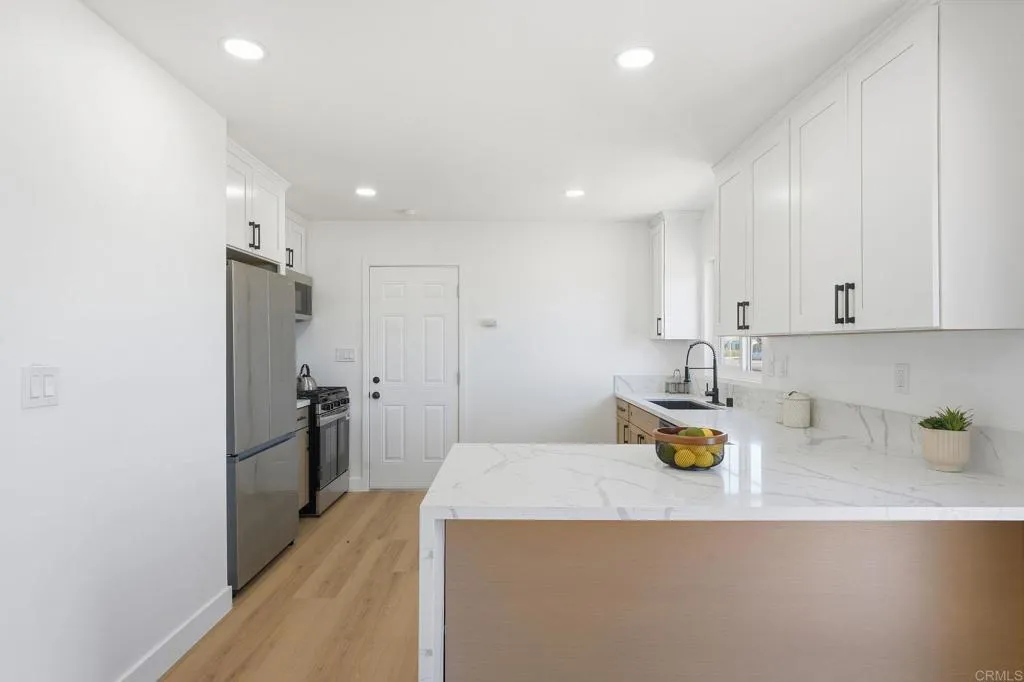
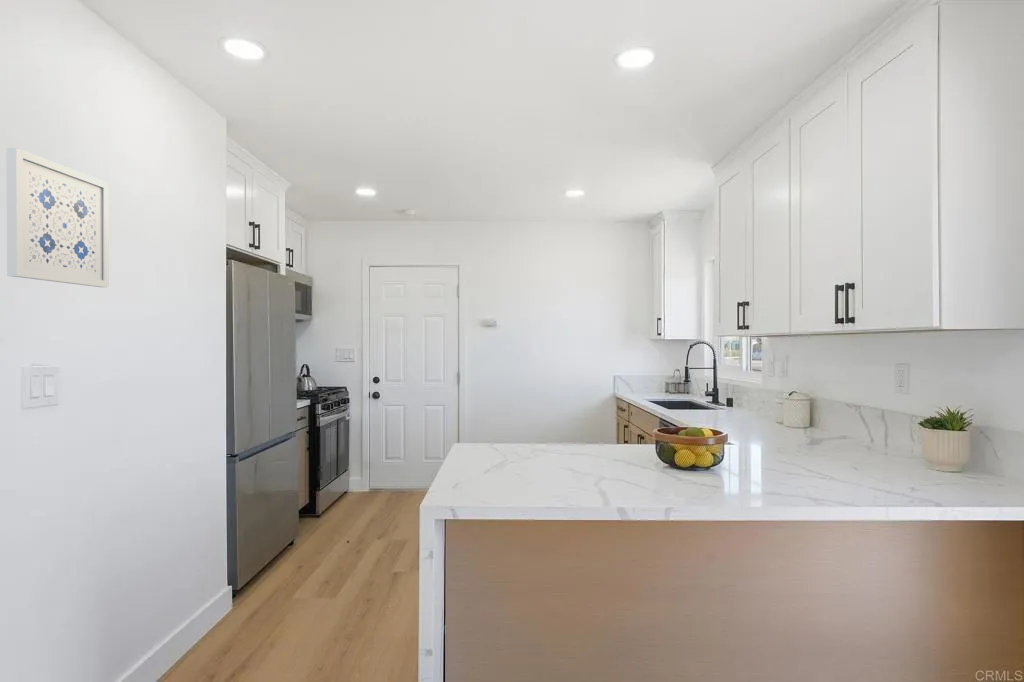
+ wall art (62, 224)
